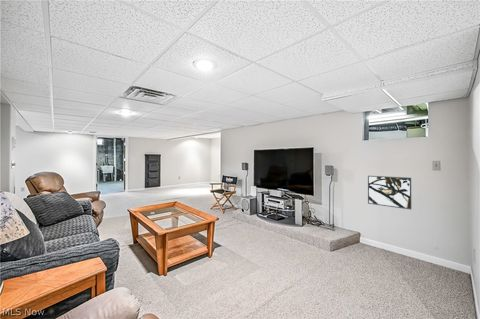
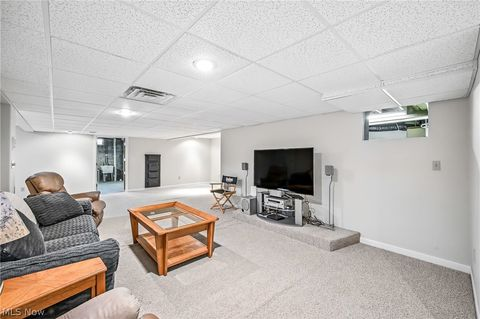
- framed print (388, 191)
